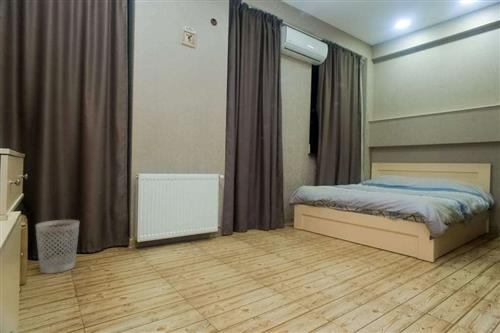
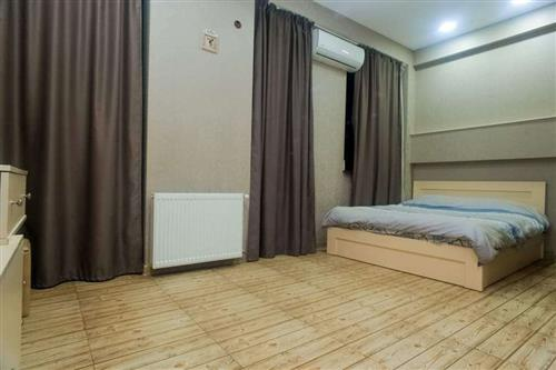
- wastebasket (58, 246)
